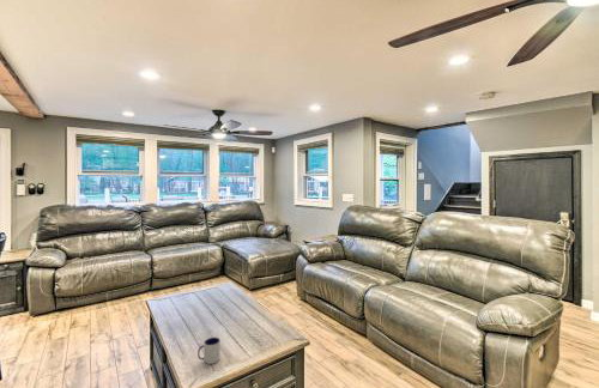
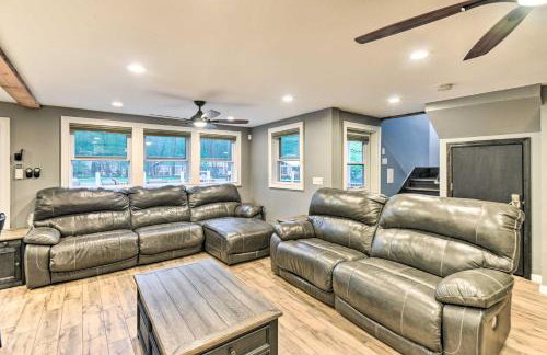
- mug (208, 351)
